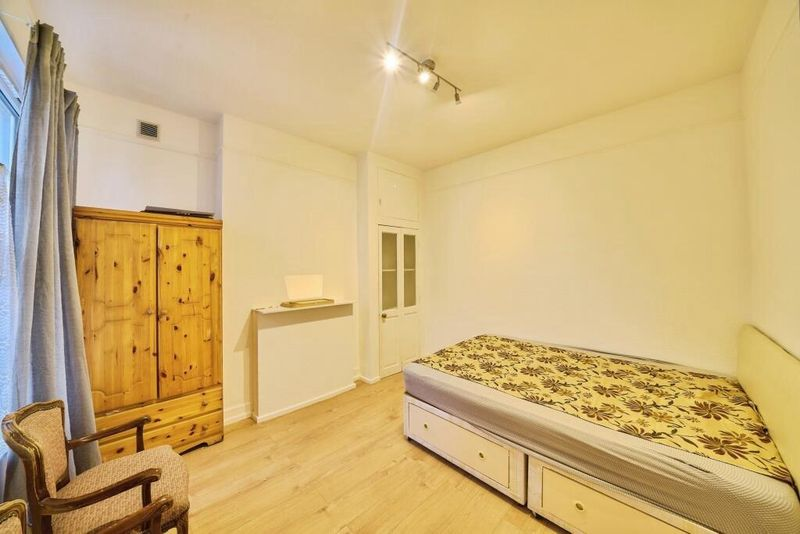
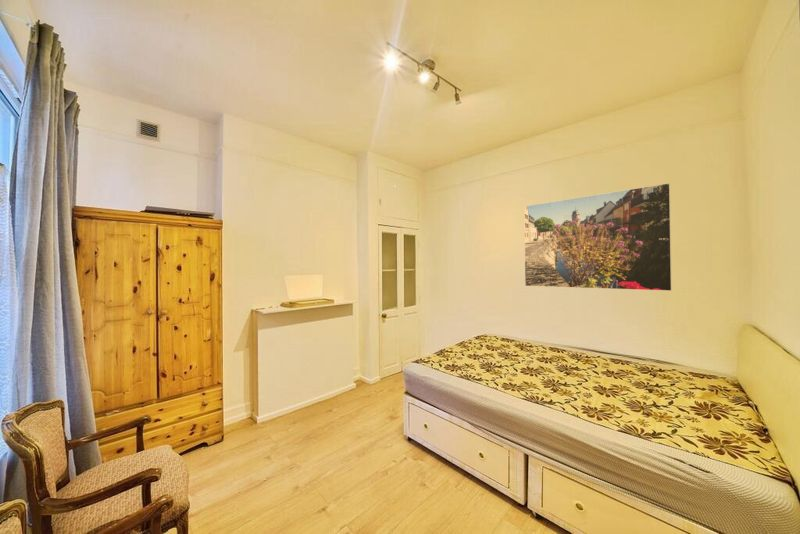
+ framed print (587, 242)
